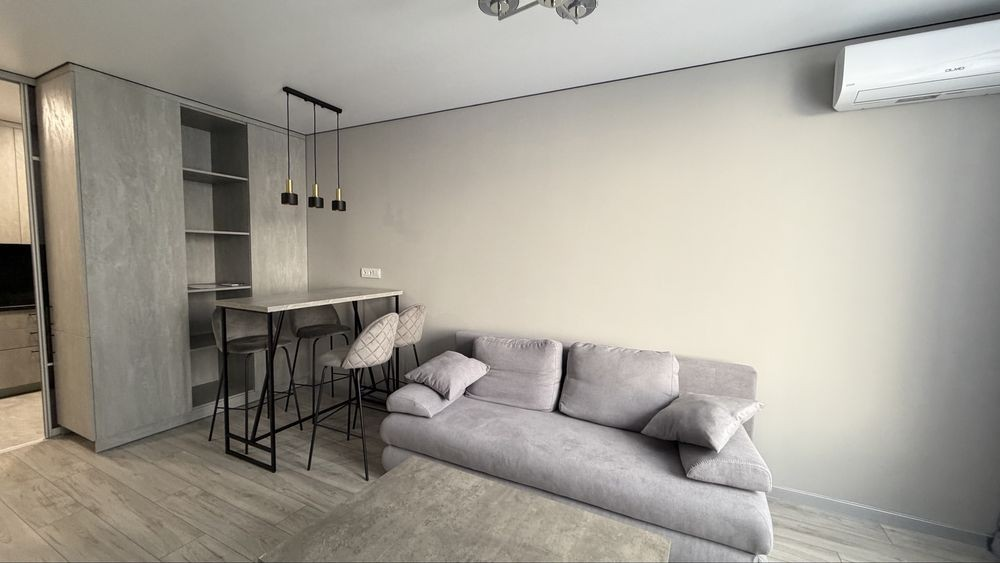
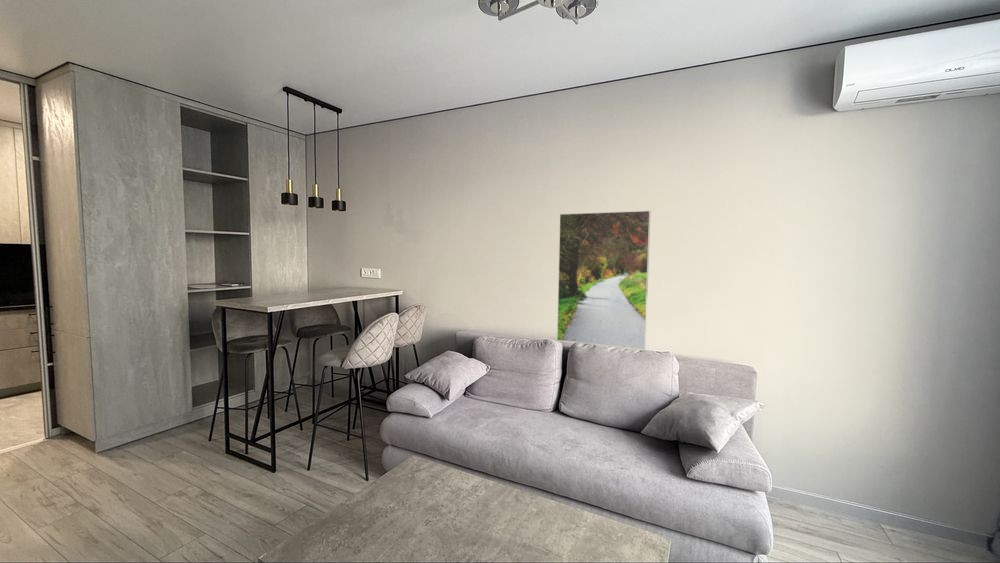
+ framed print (601, 279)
